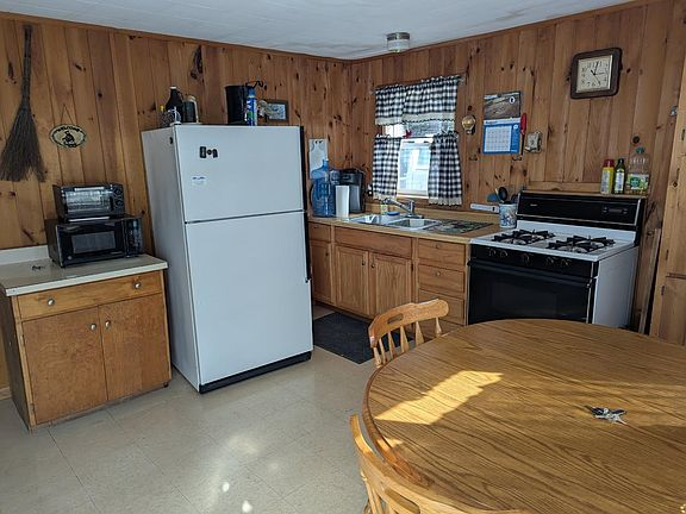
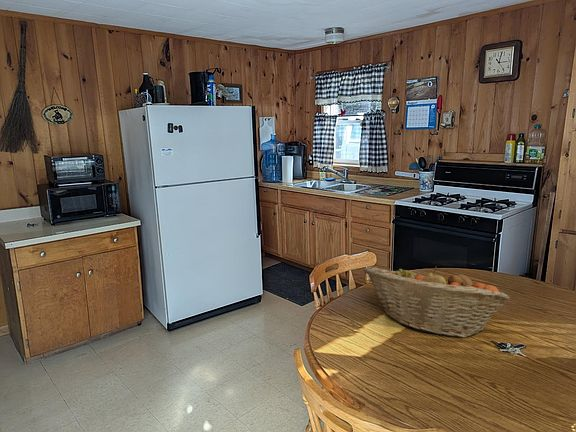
+ fruit basket (431, 292)
